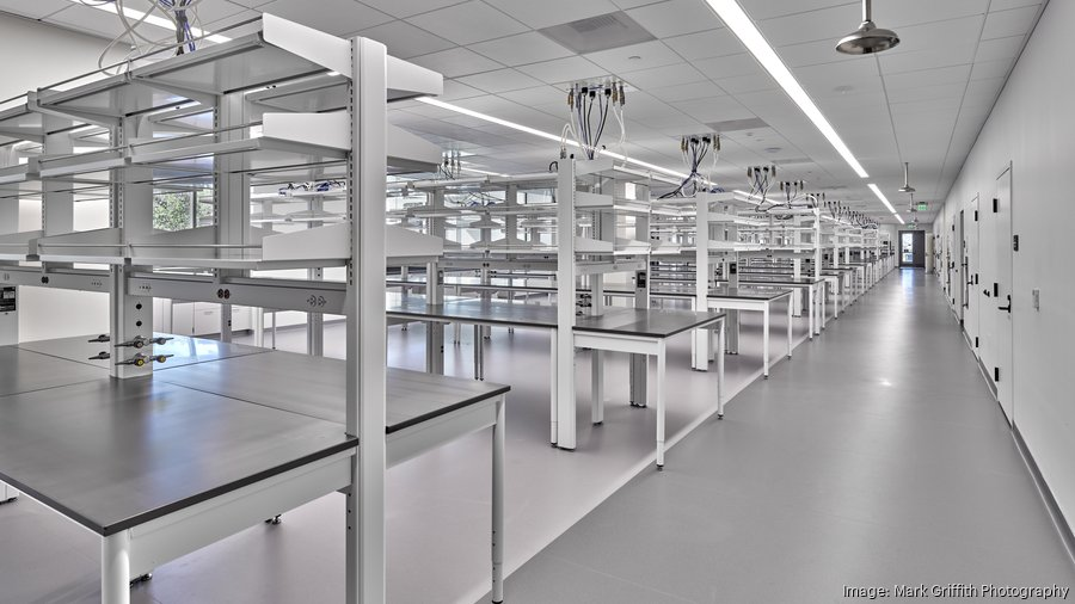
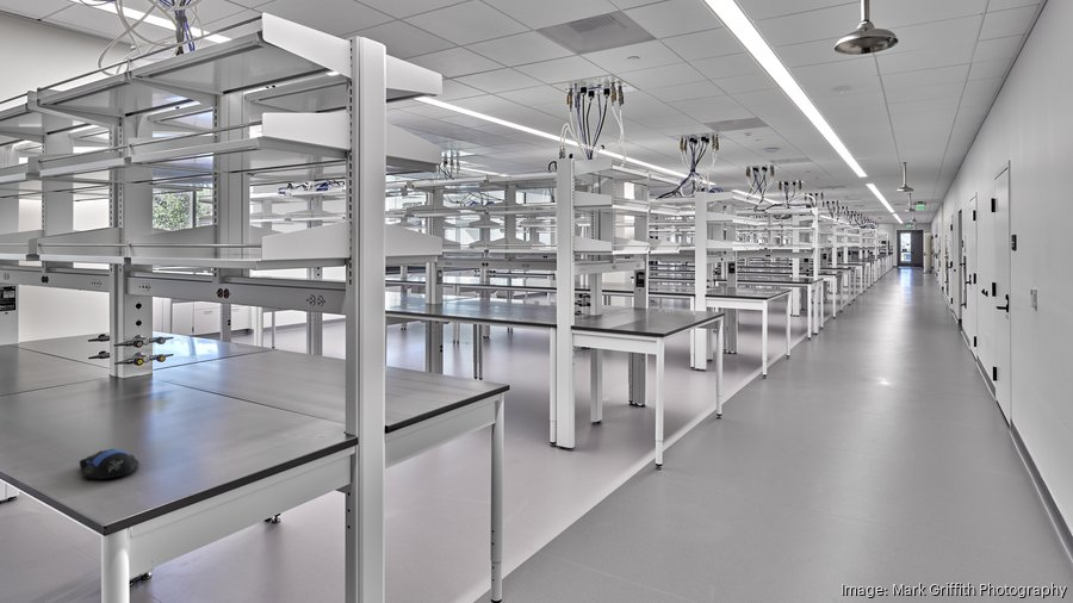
+ computer mouse (110, 459)
